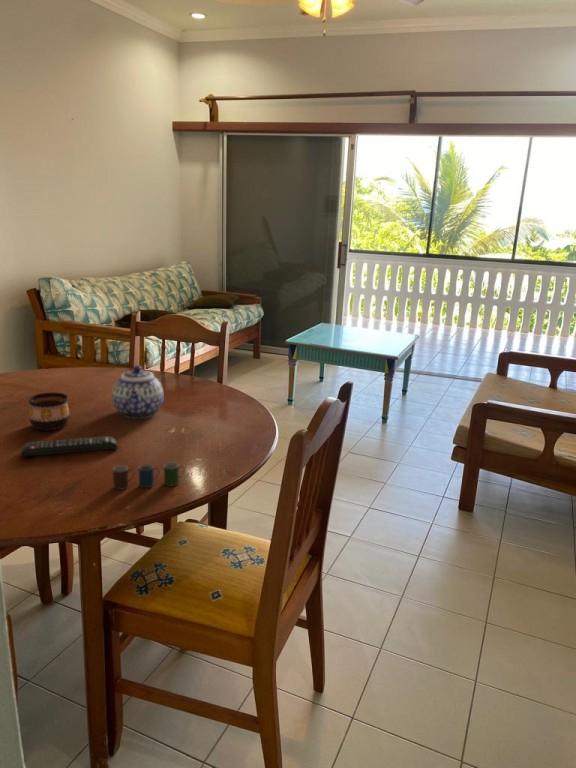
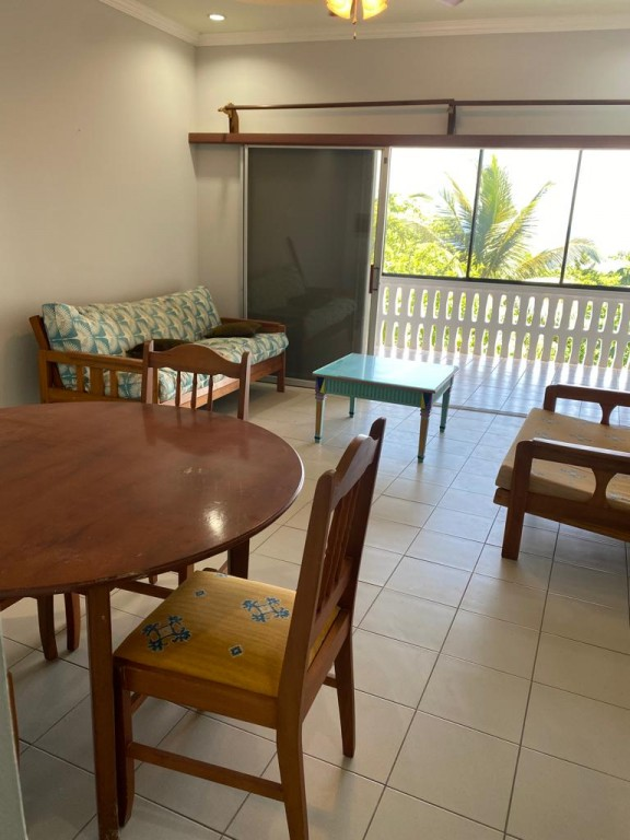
- cup (149, 469)
- cup (51, 411)
- remote control (70, 446)
- teapot (137, 389)
